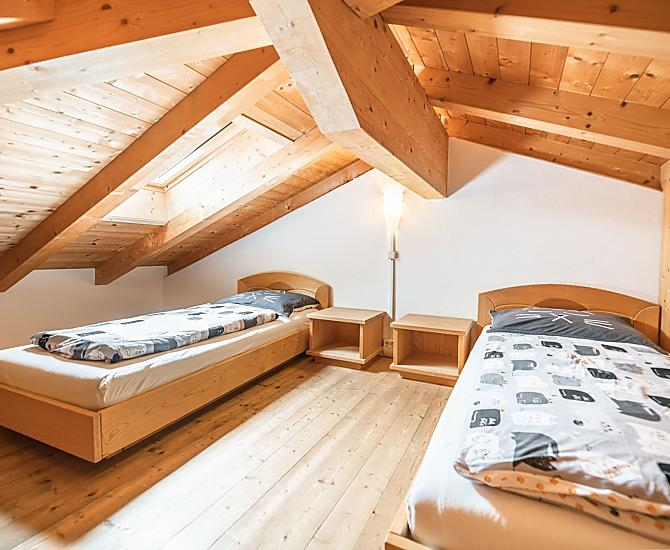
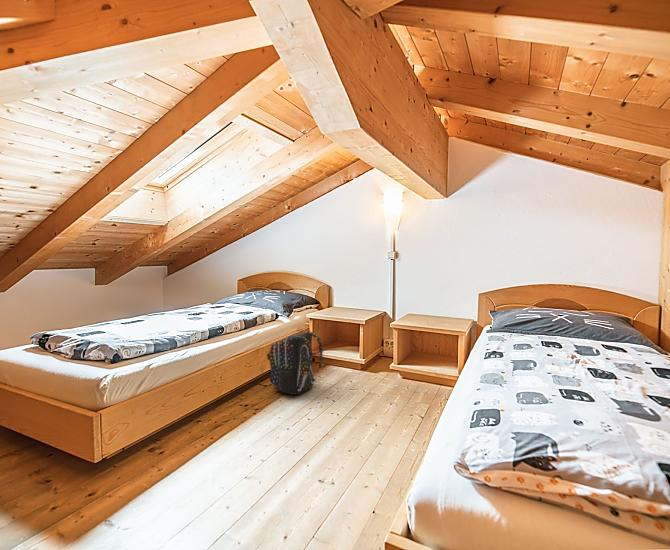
+ backpack (295, 361)
